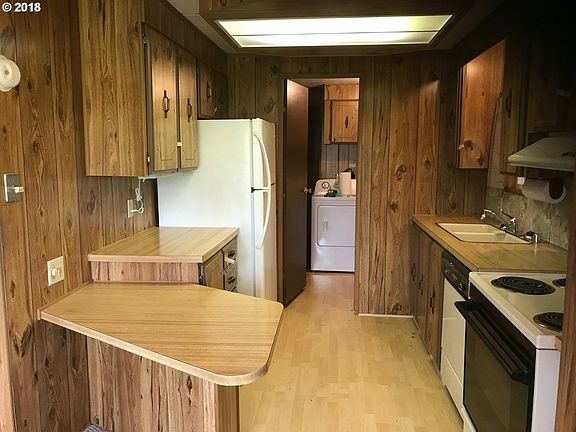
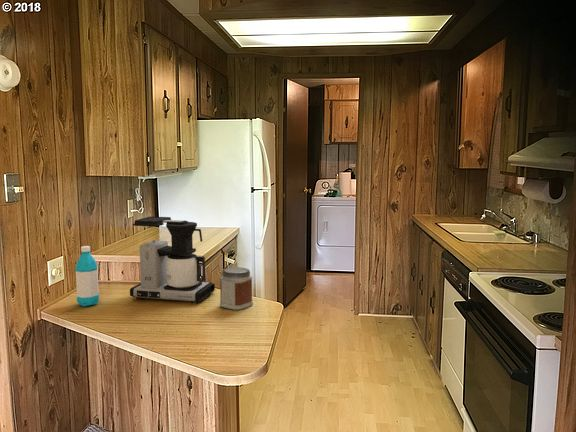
+ coffee maker (172, 258)
+ jar (236, 287)
+ water bottle (86, 275)
